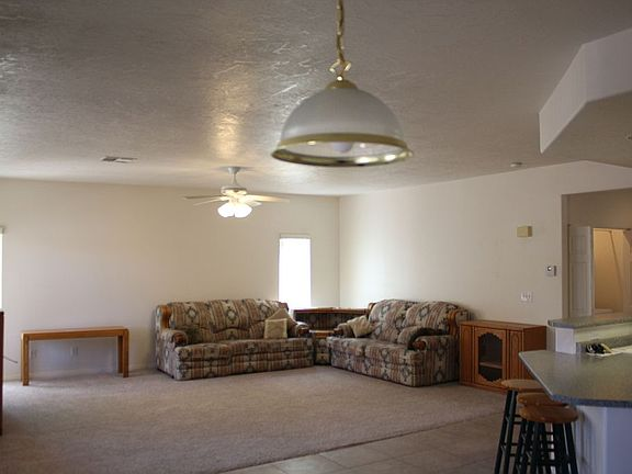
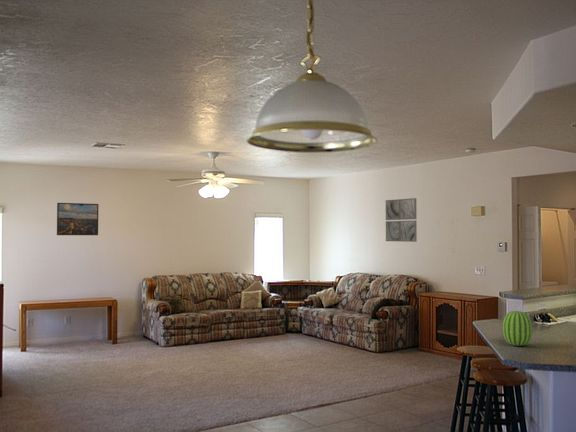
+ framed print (78, 219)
+ fruit (517, 327)
+ wall art (400, 219)
